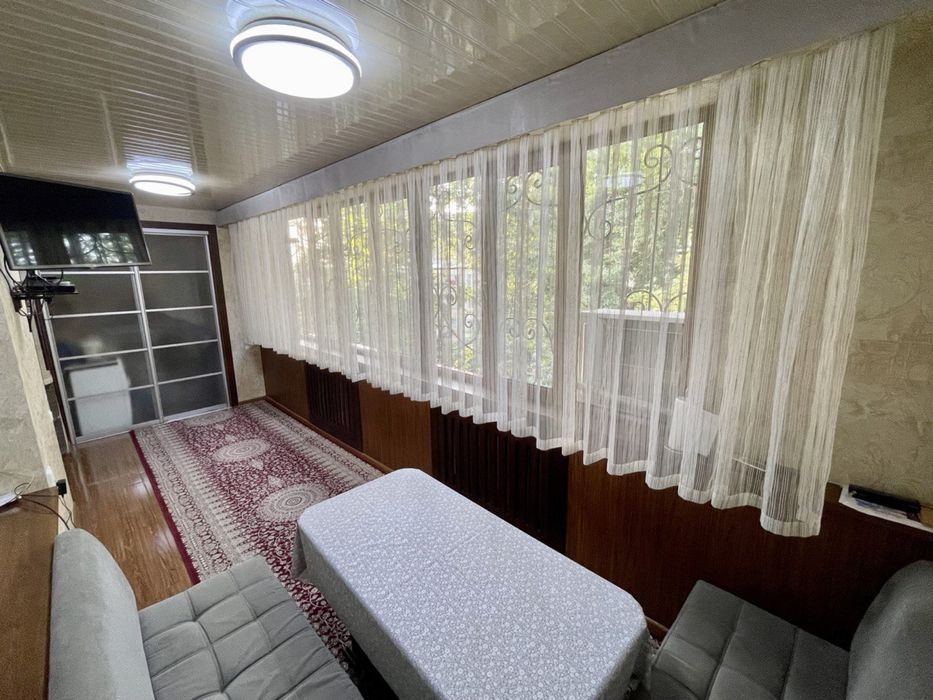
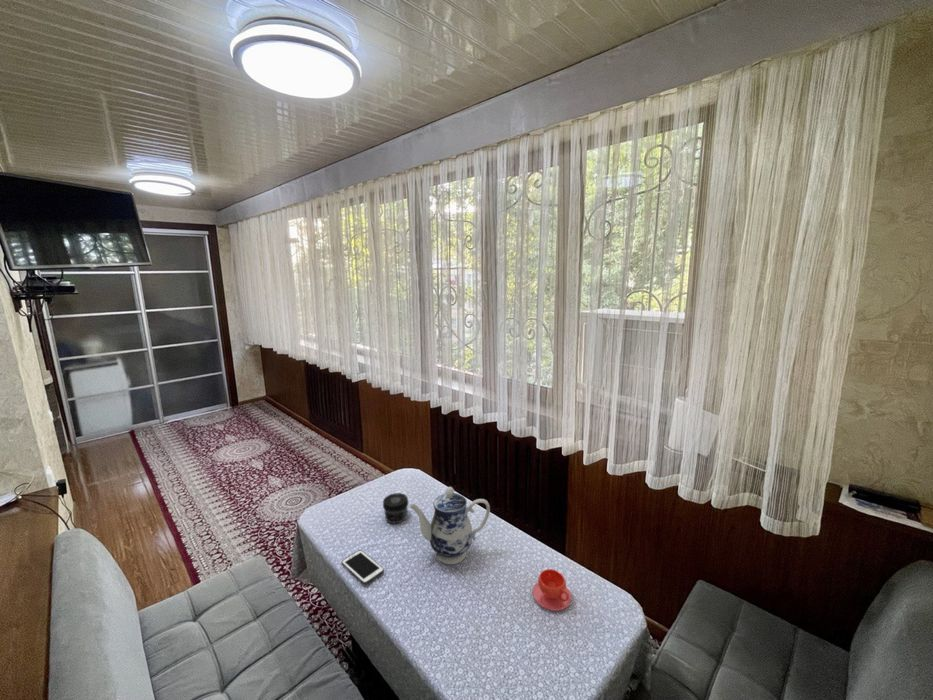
+ teacup (552, 587)
+ teapot (450, 521)
+ cell phone (362, 566)
+ jar (395, 508)
